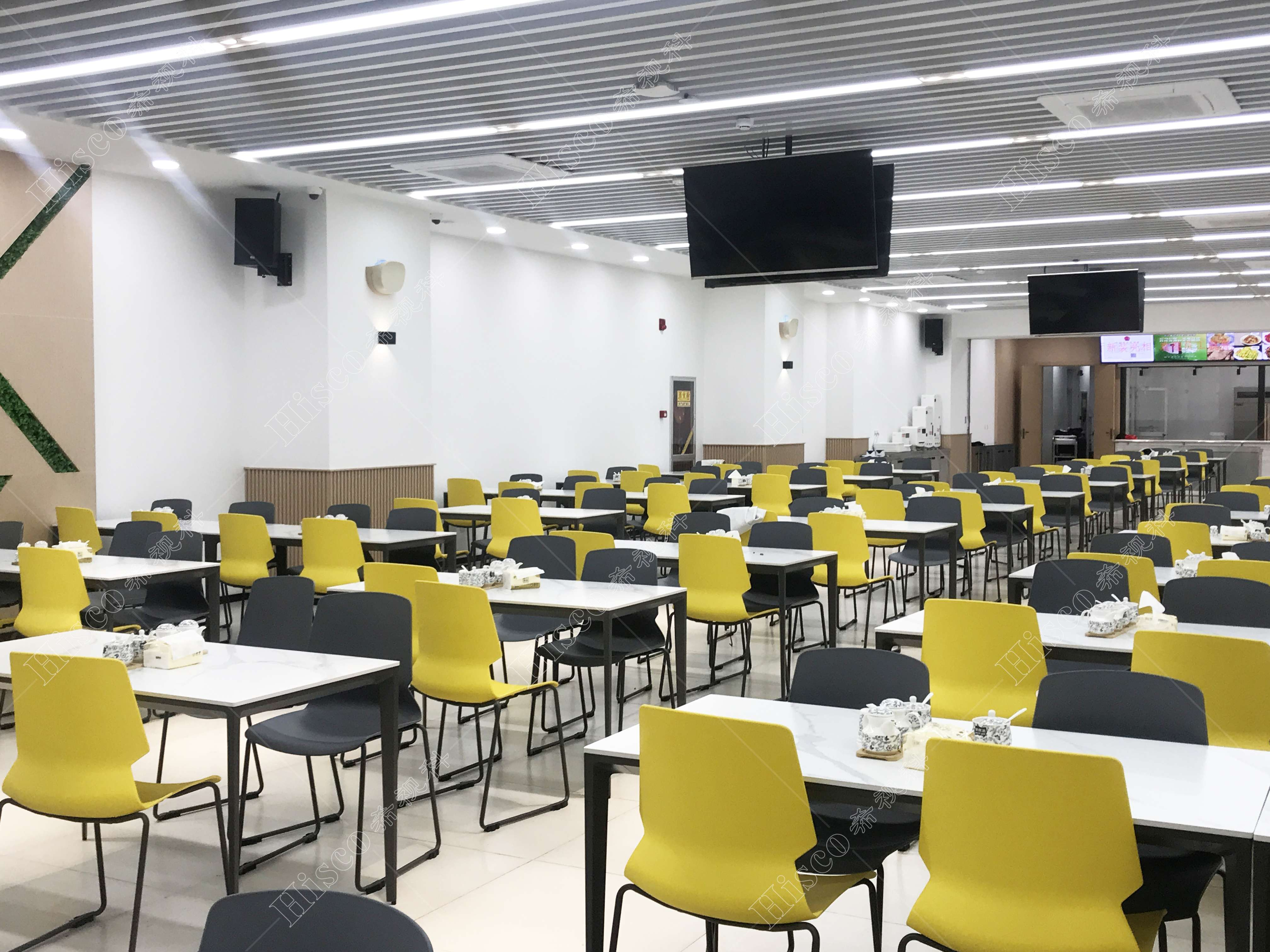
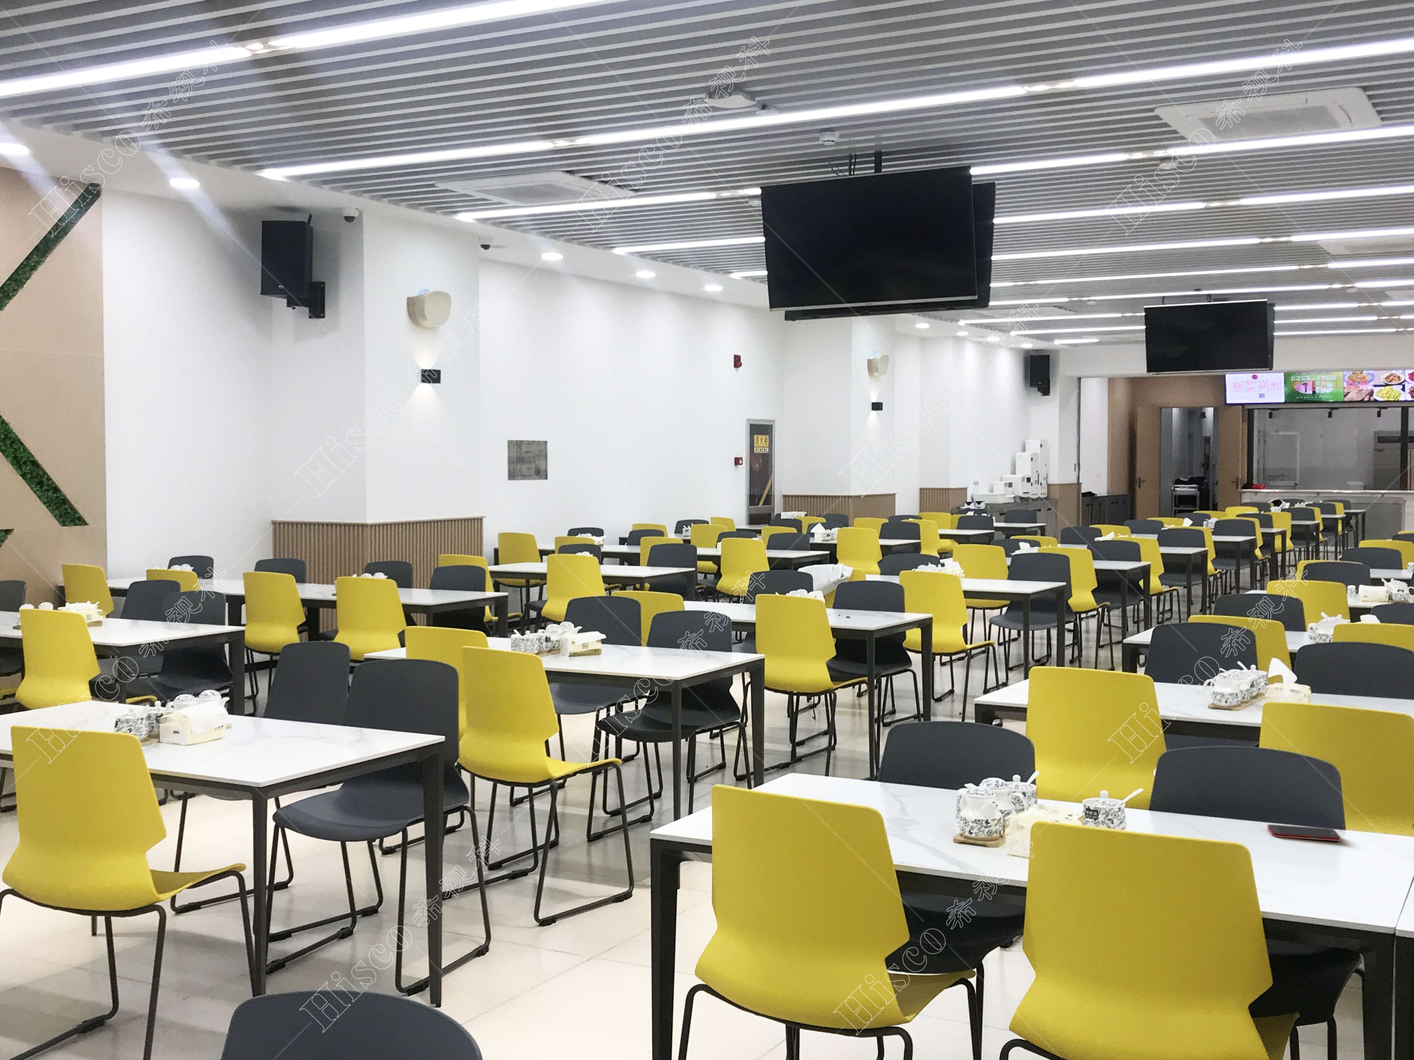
+ cell phone (1303, 833)
+ wall art (528, 460)
